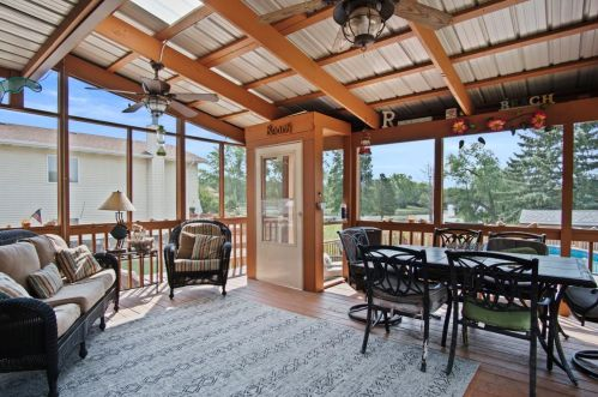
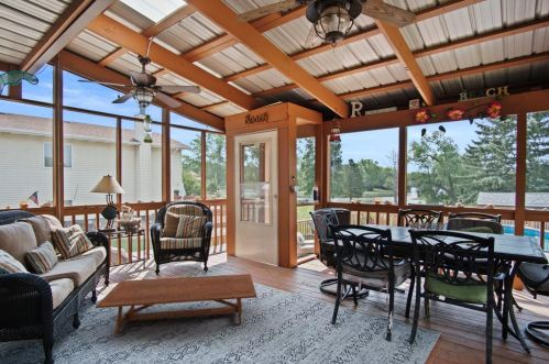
+ coffee table (184, 301)
